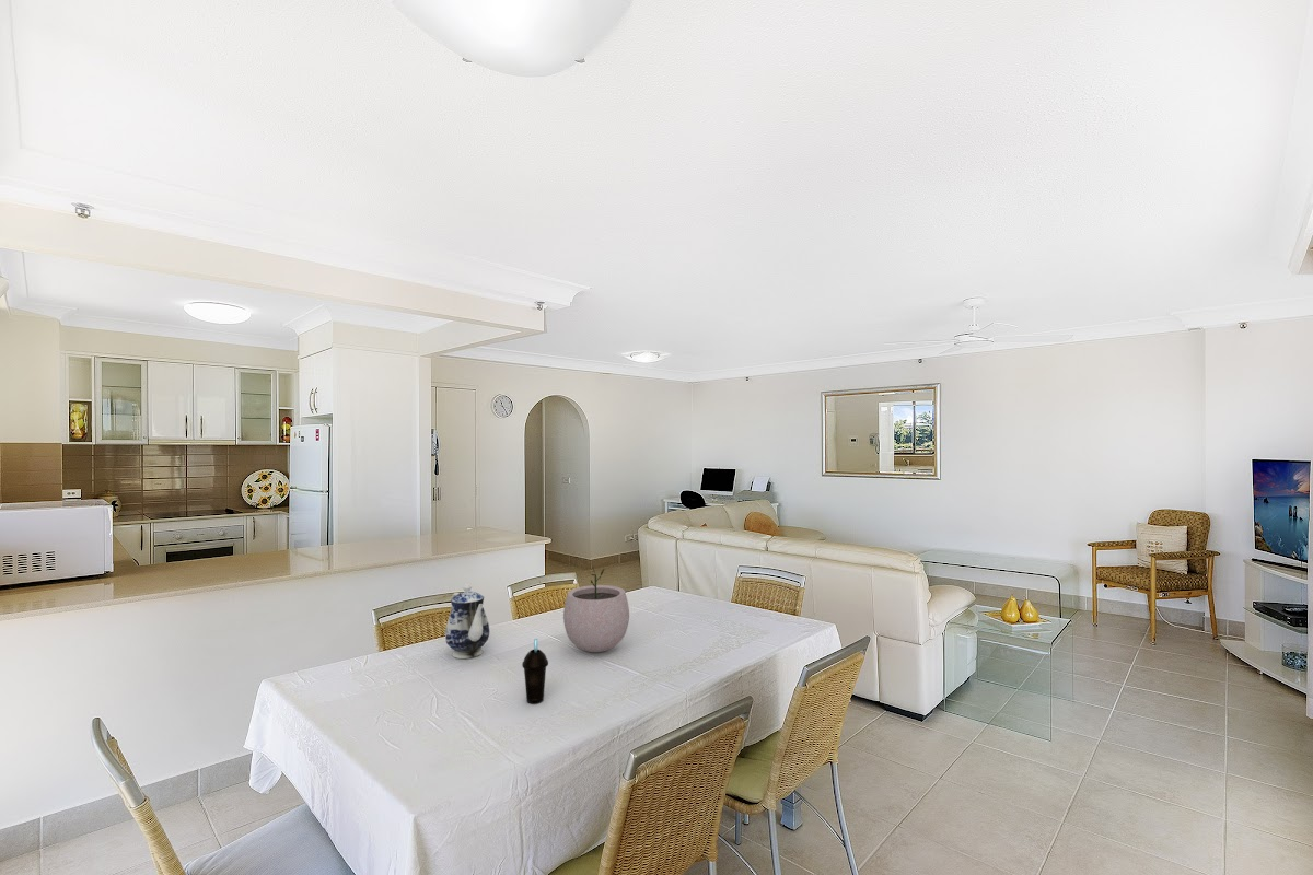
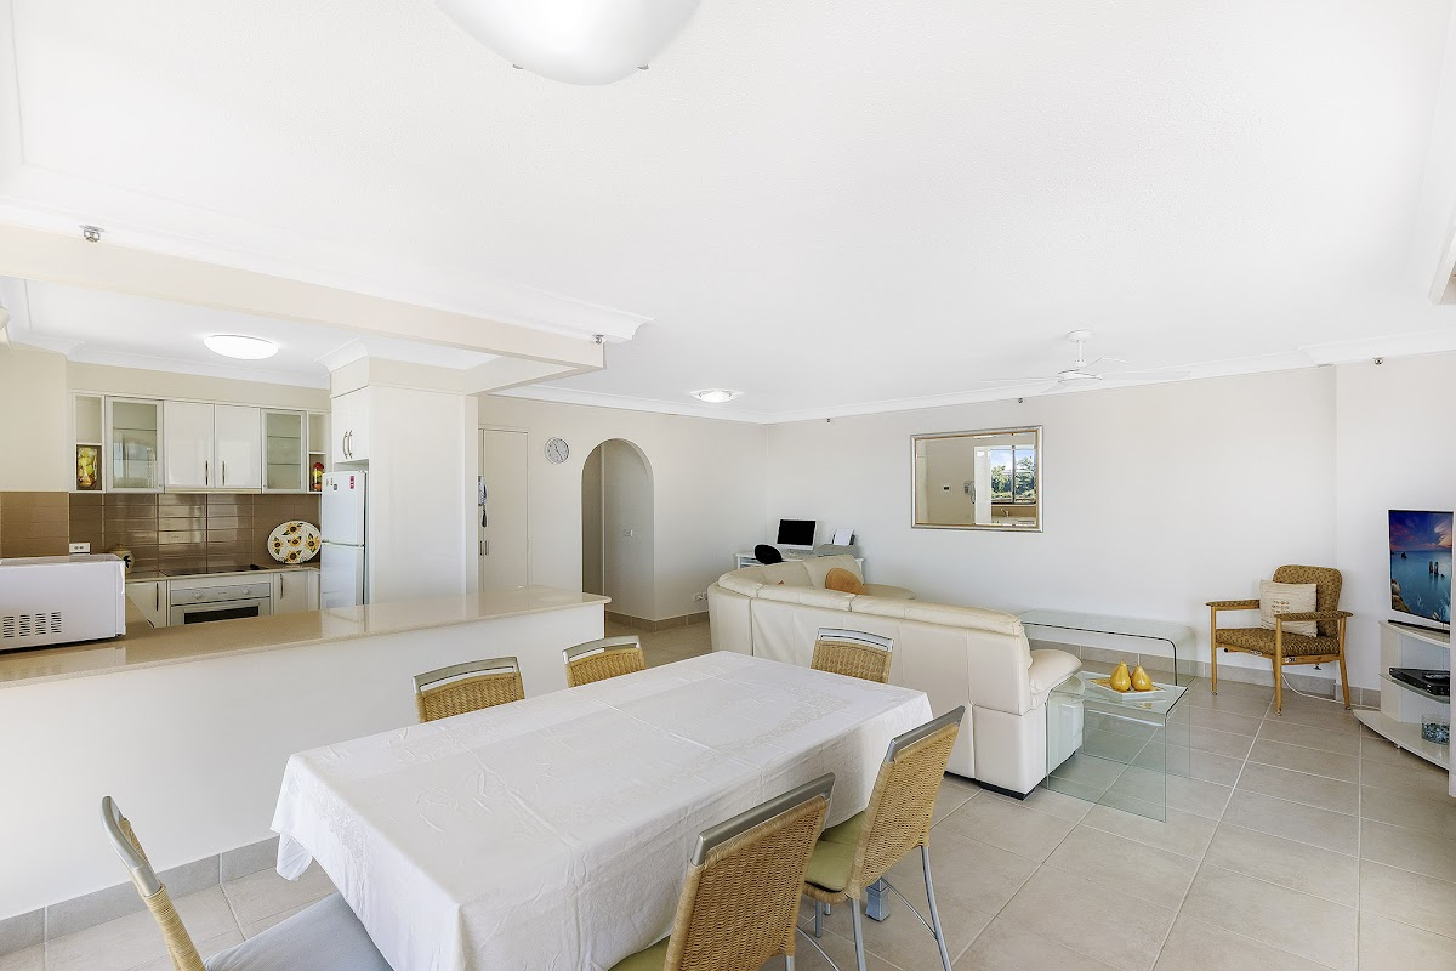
- plant pot (596, 607)
- teapot (467, 618)
- cup (535, 669)
